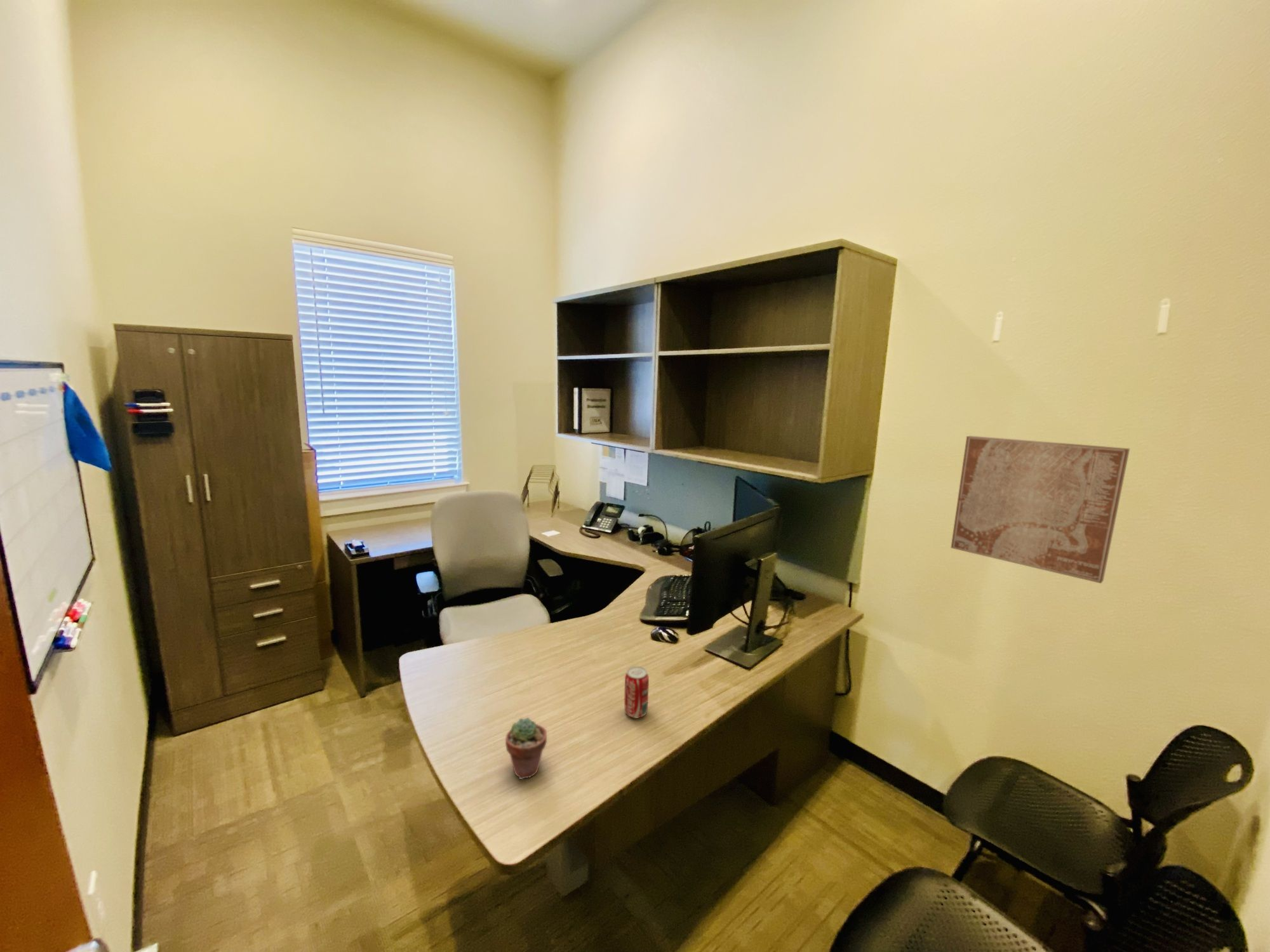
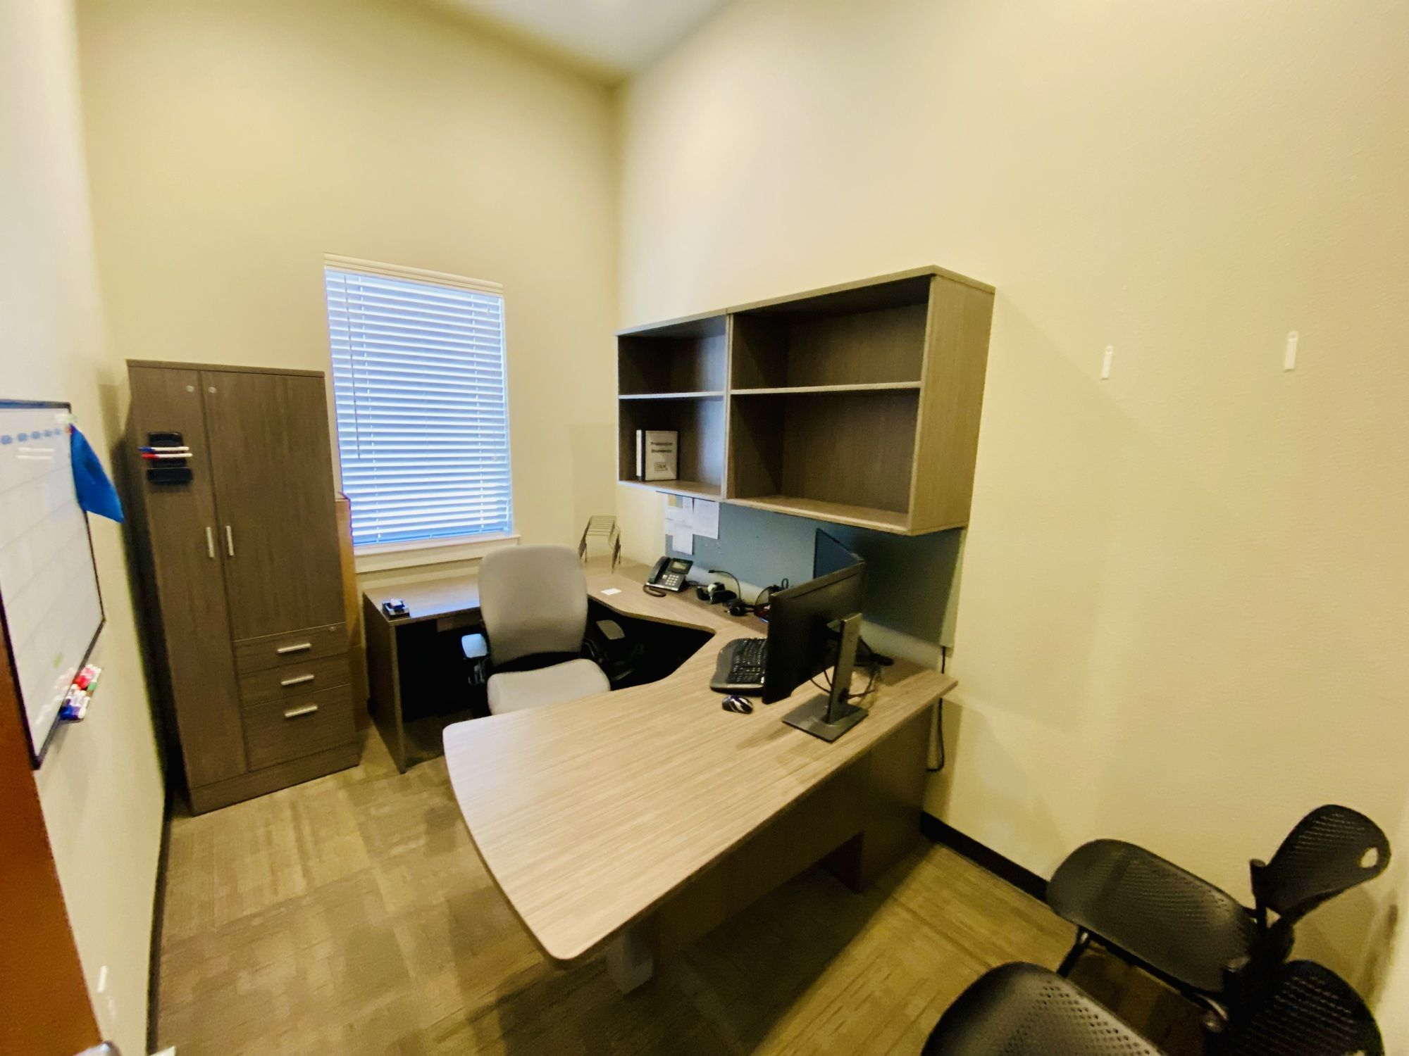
- potted succulent (526, 744)
- wall art (1030, 503)
- beverage can (636, 692)
